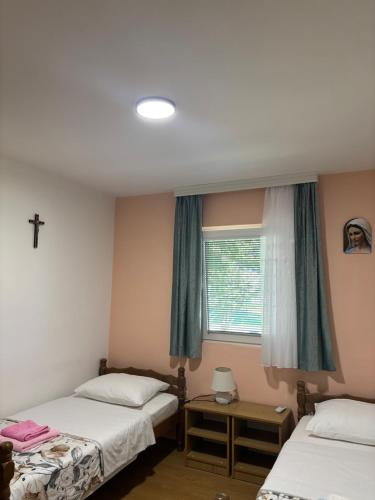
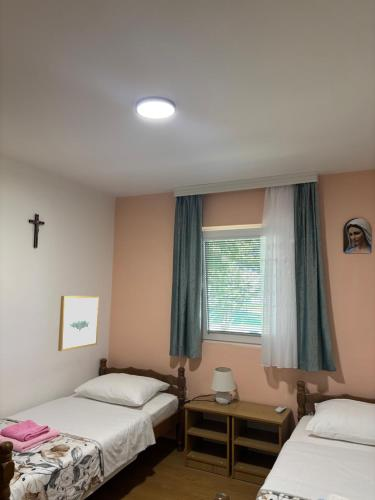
+ wall art (79, 321)
